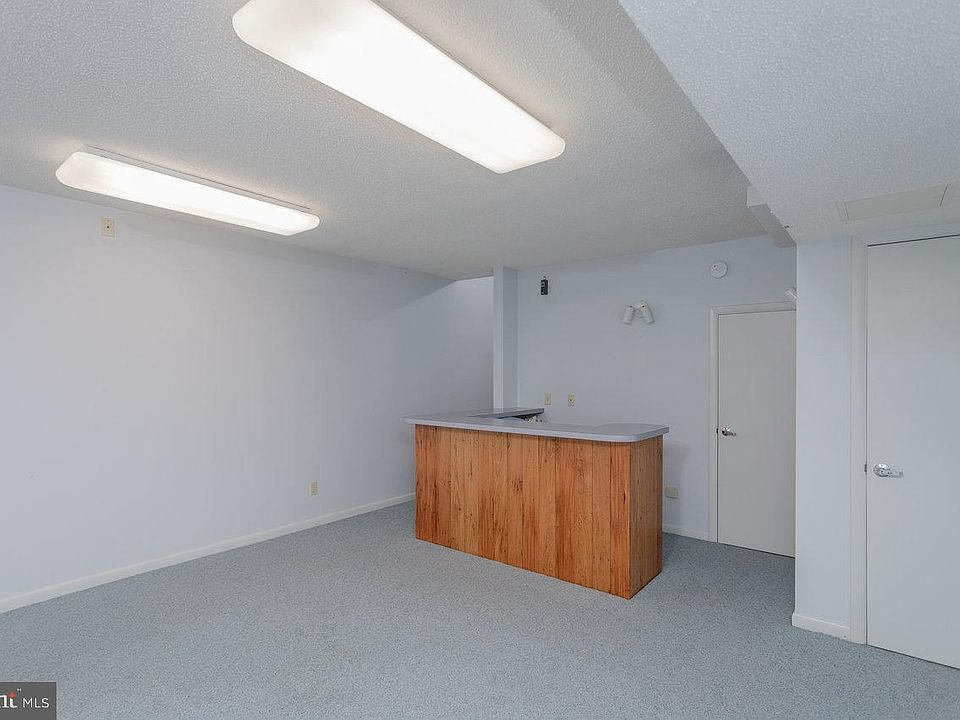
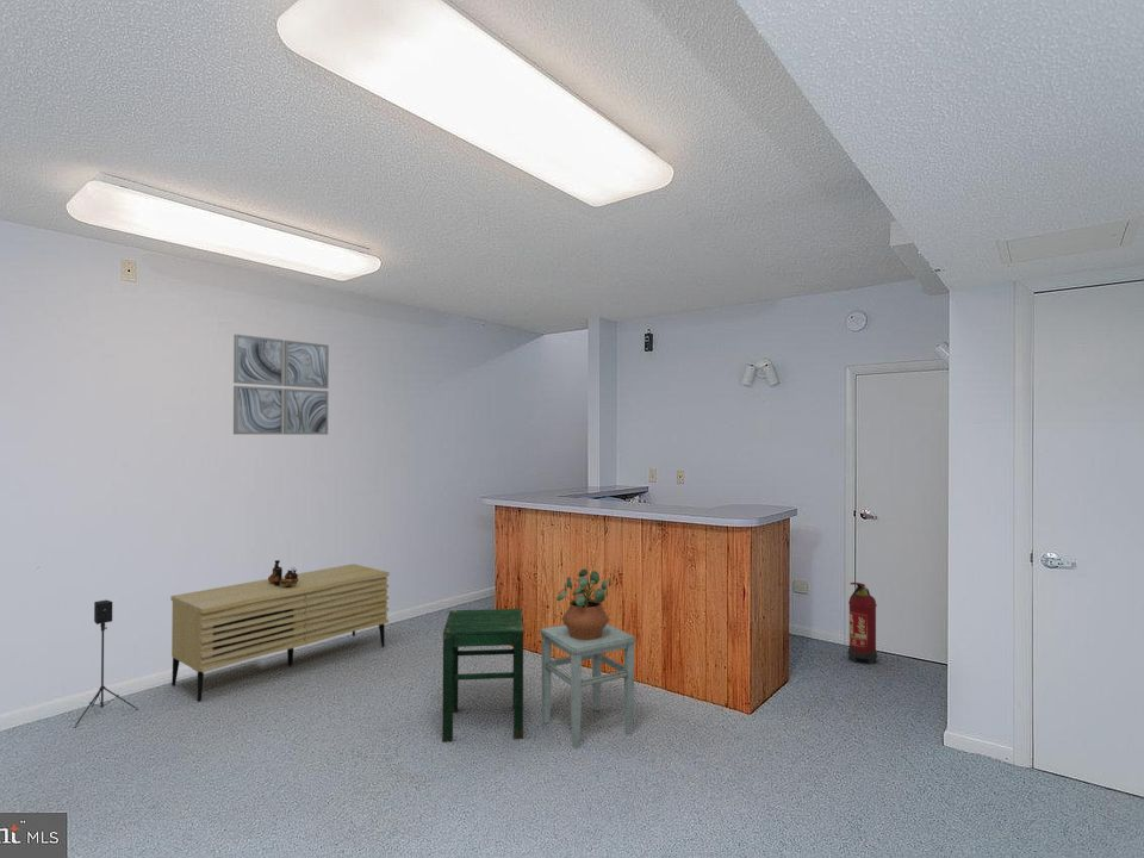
+ speaker (101, 655)
+ vase (287, 572)
+ fire extinguisher (863, 620)
+ stool (484, 673)
+ sideboard (288, 623)
+ stool (586, 679)
+ wall art (284, 388)
+ potted plant (580, 603)
